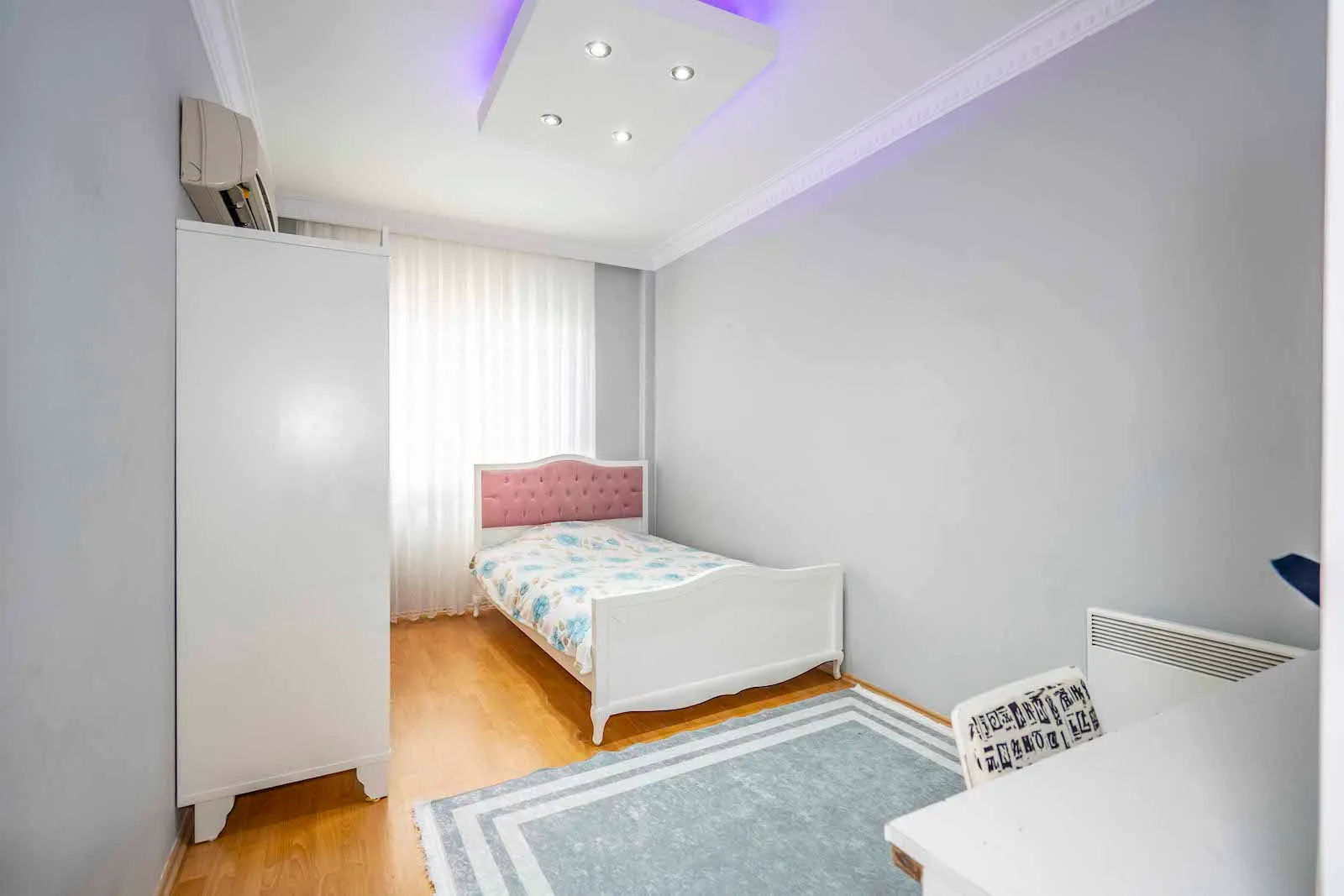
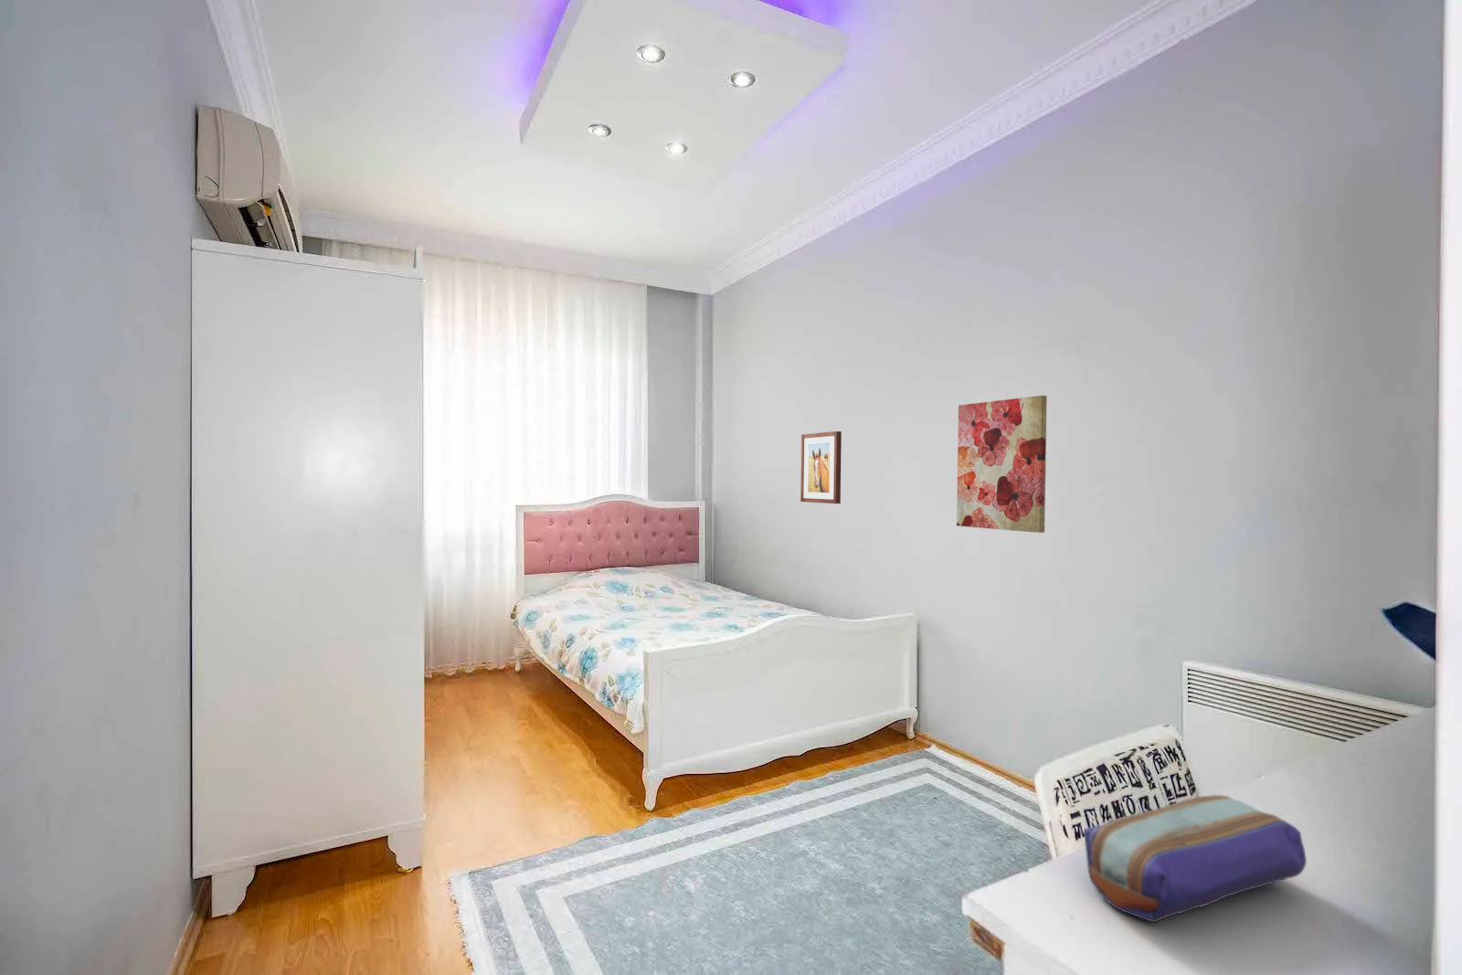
+ pencil case (1197, 852)
+ wall art (819, 468)
+ wall art (999, 465)
